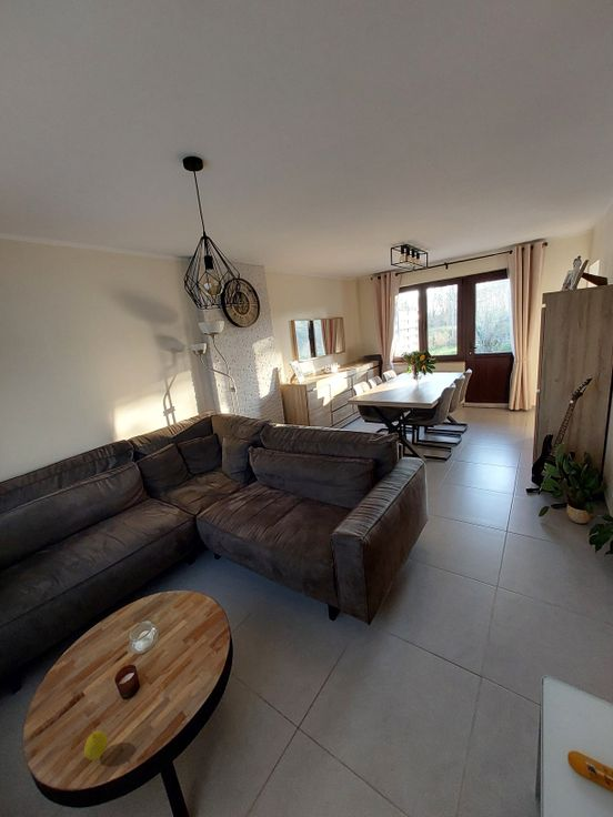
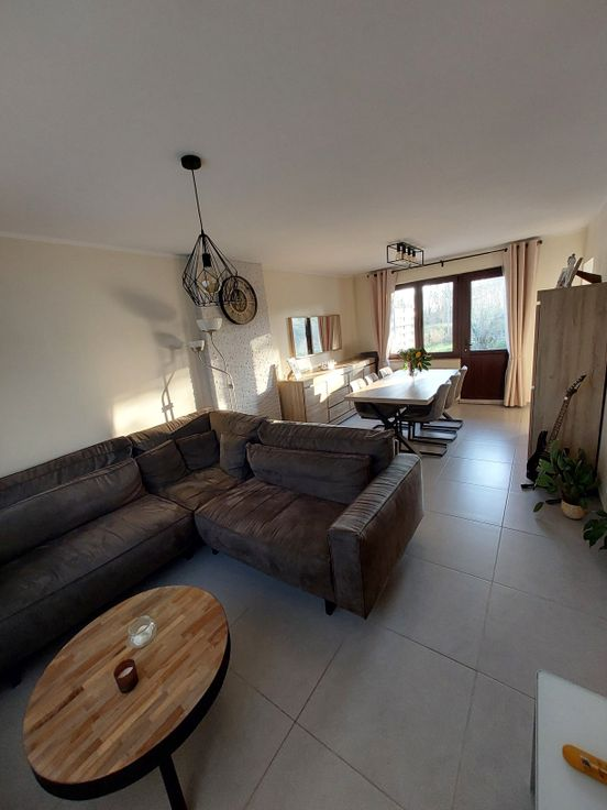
- fruit (96, 745)
